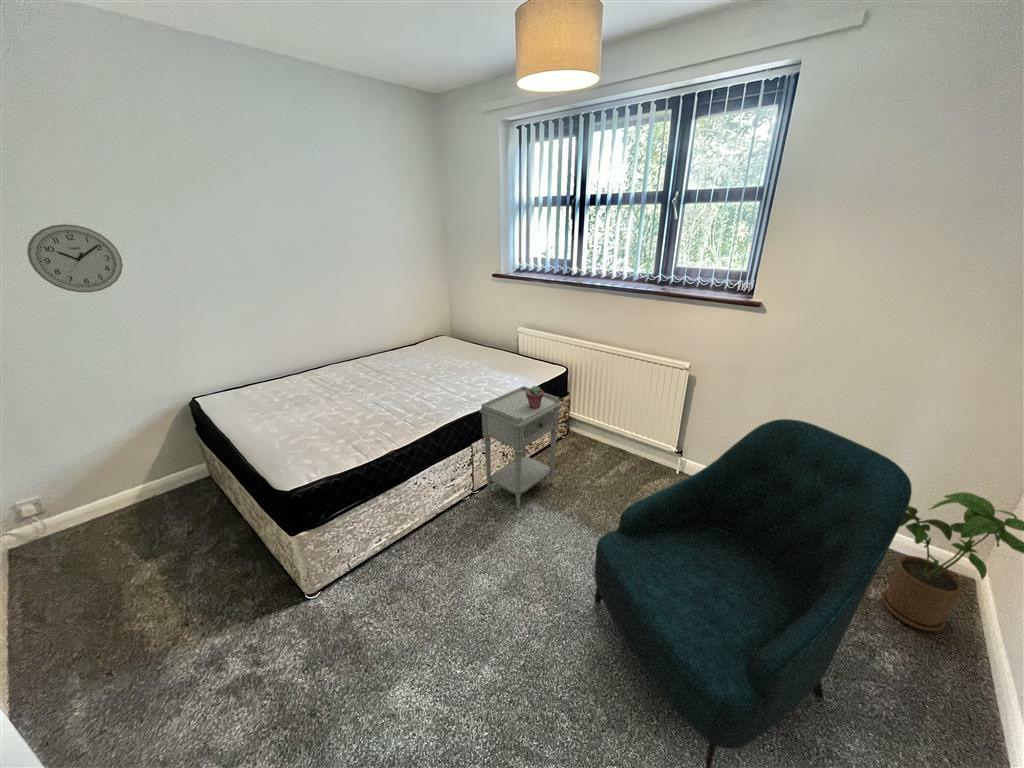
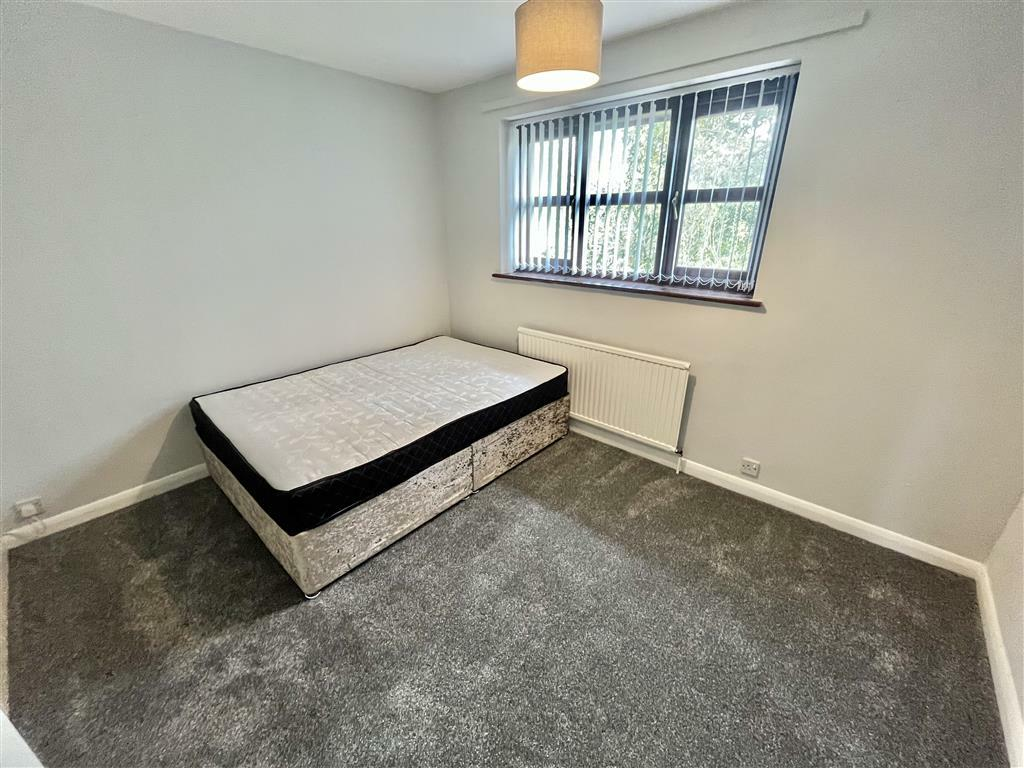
- armchair (724, 562)
- house plant (930, 555)
- potted succulent (534, 395)
- wall clock (77, 259)
- nightstand (521, 446)
